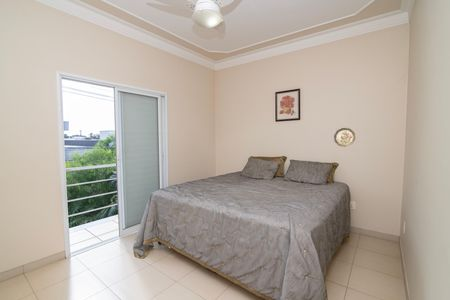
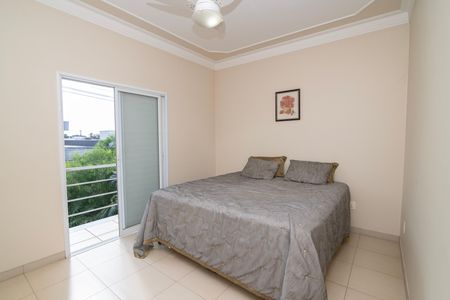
- decorative plate (344, 137)
